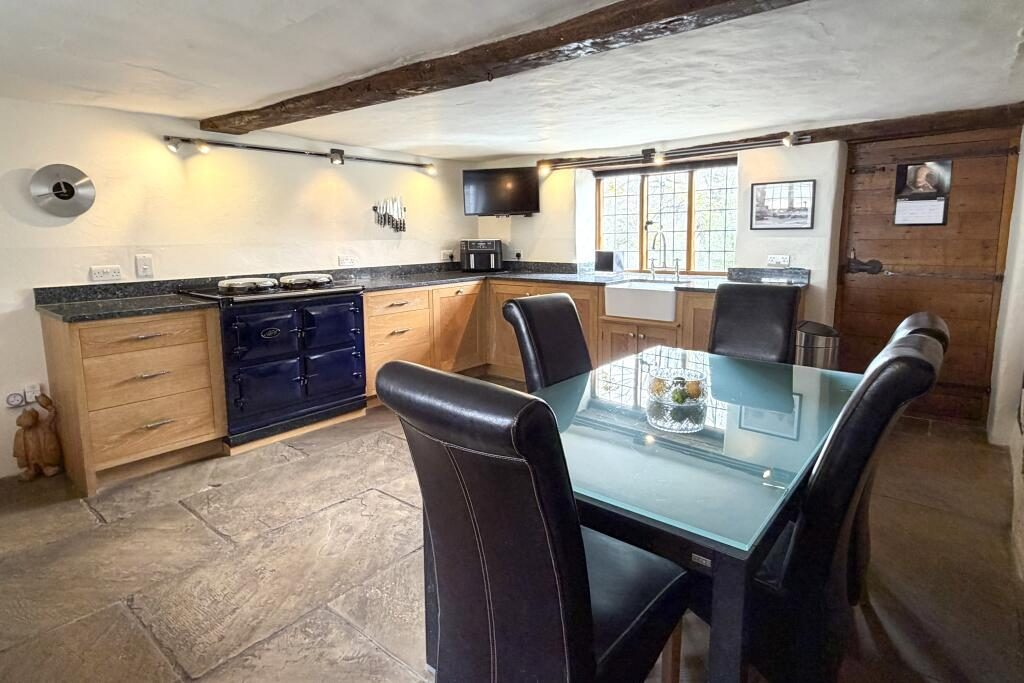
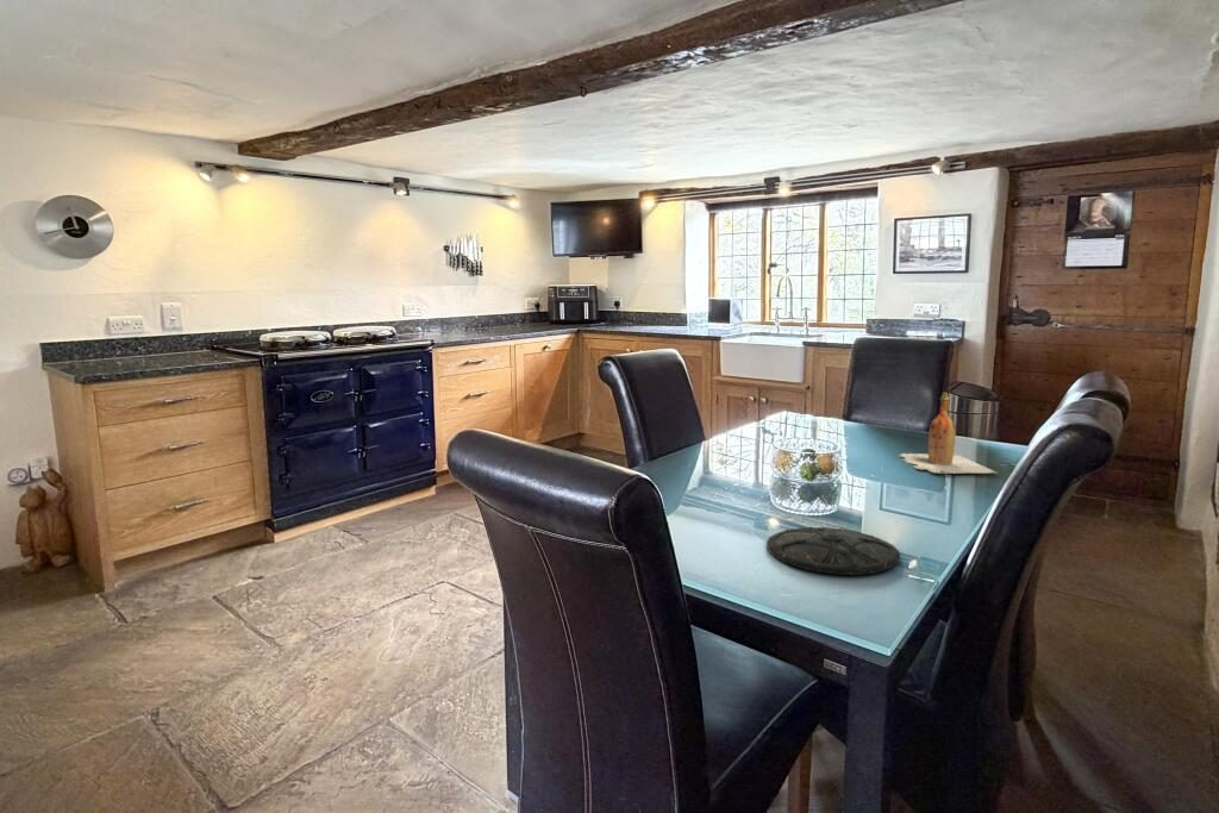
+ plate (831, 542)
+ wine bottle (944, 427)
